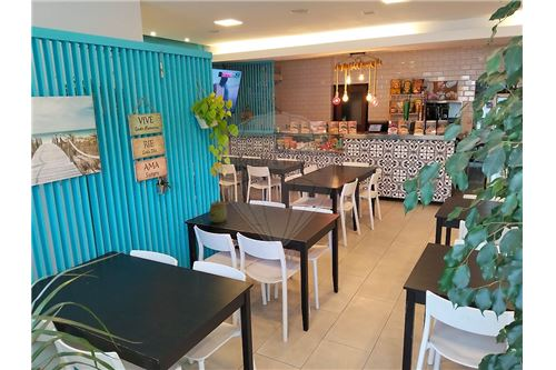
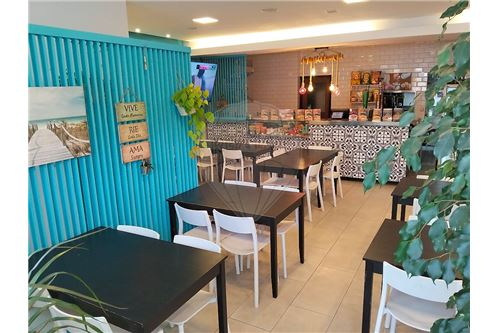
- jar (217, 210)
